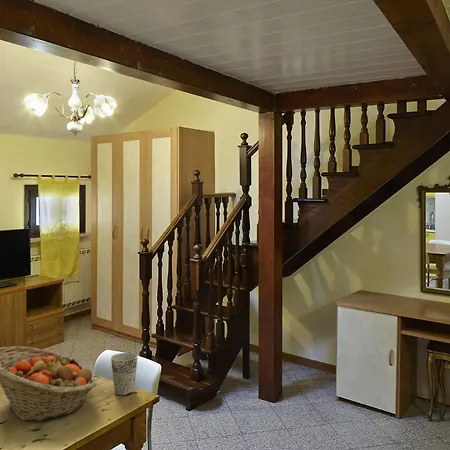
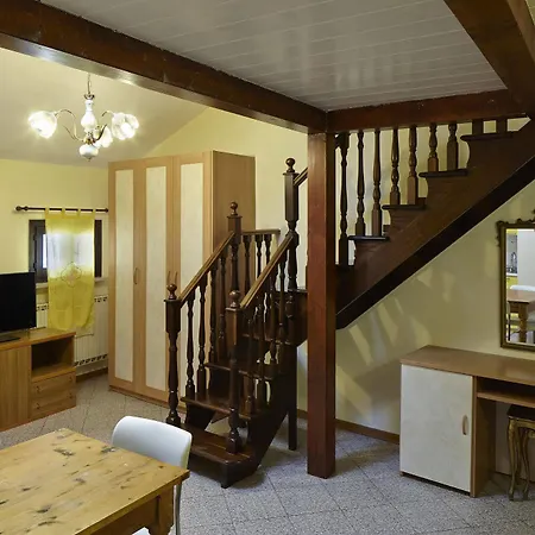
- cup (124, 374)
- fruit basket (43, 377)
